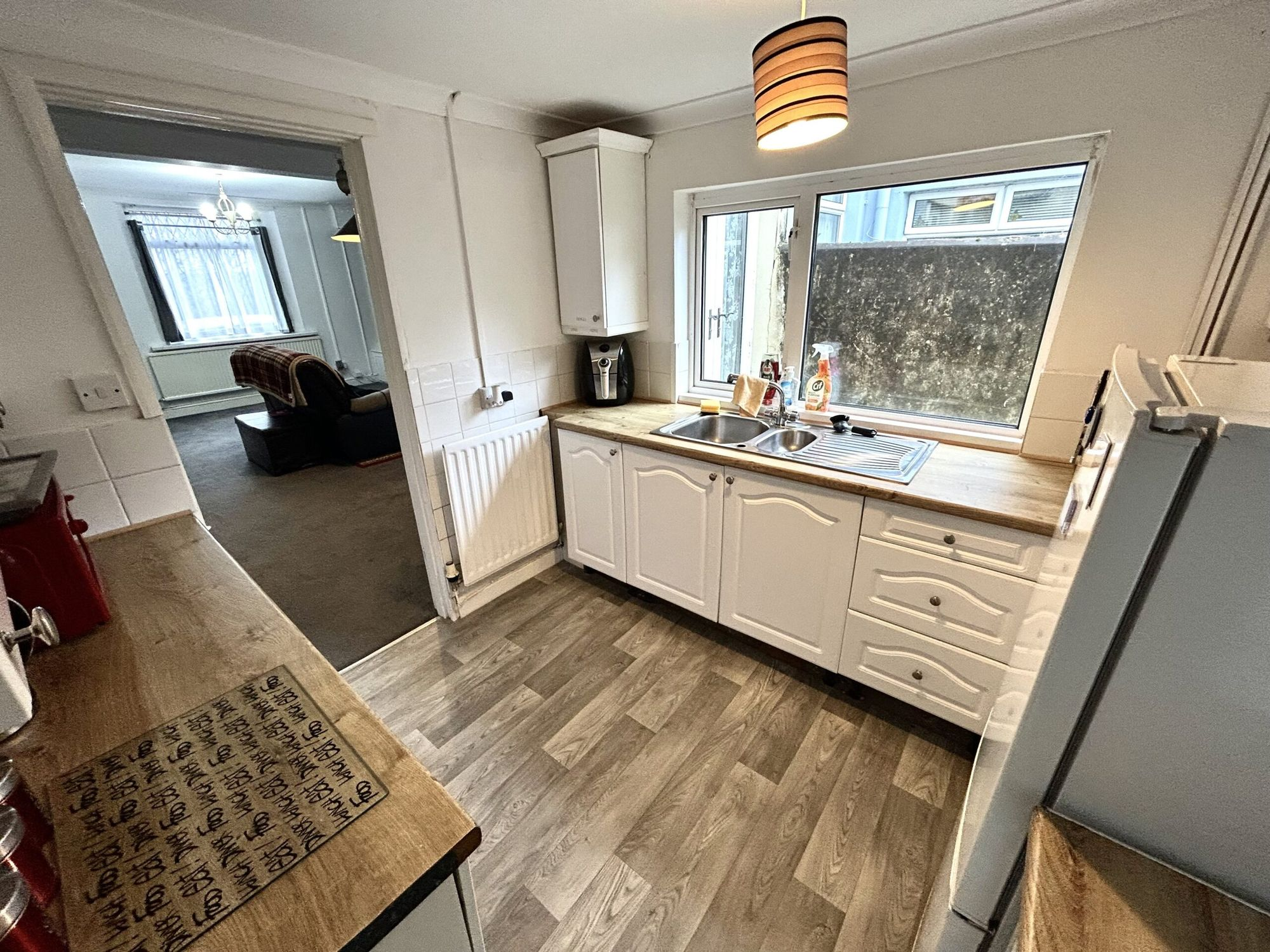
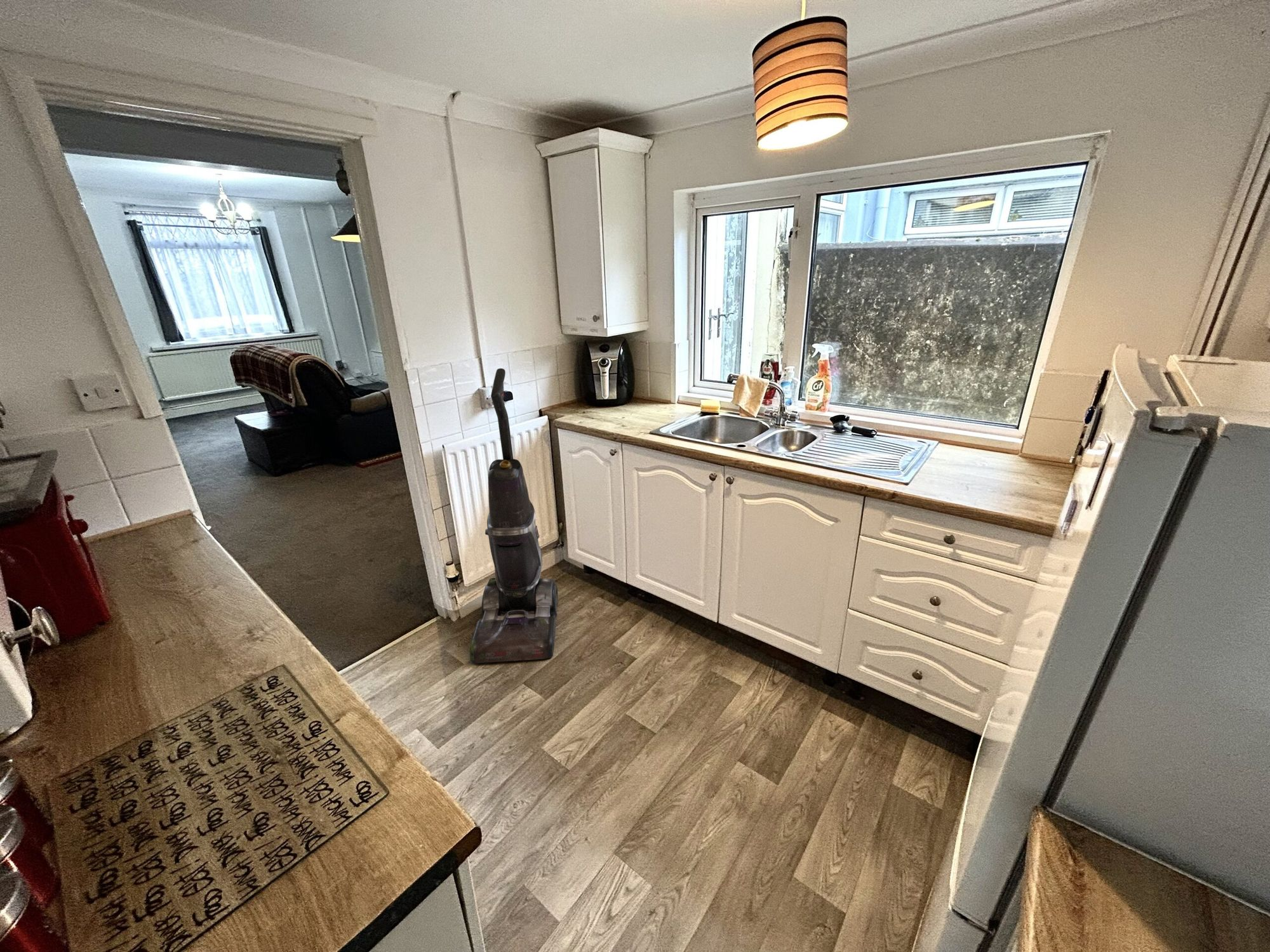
+ vacuum cleaner (506, 513)
